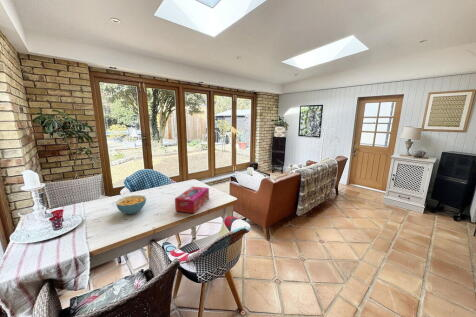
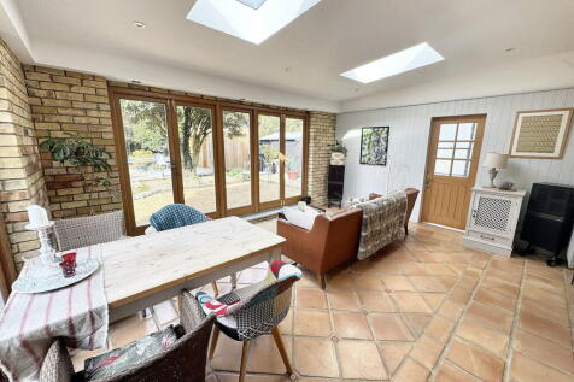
- cereal bowl (131, 206)
- tissue box (193, 198)
